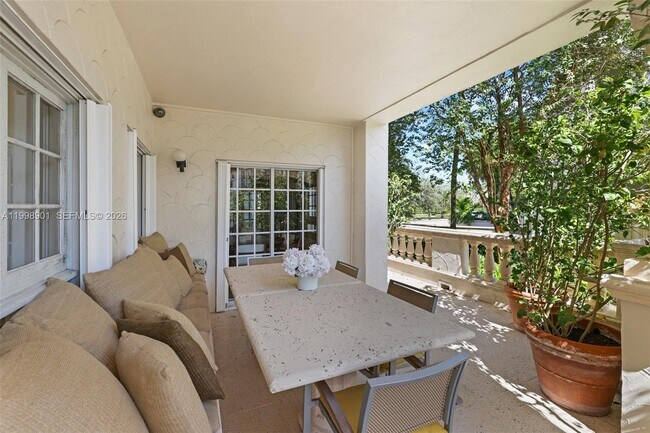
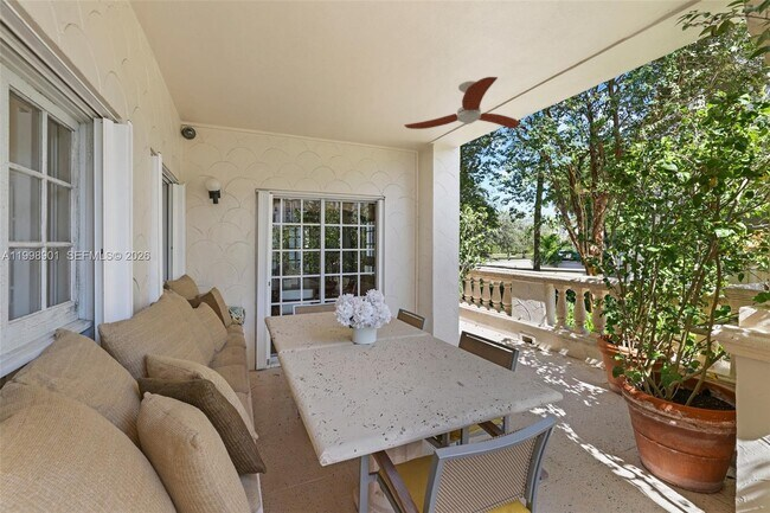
+ ceiling fan (462, 102)
